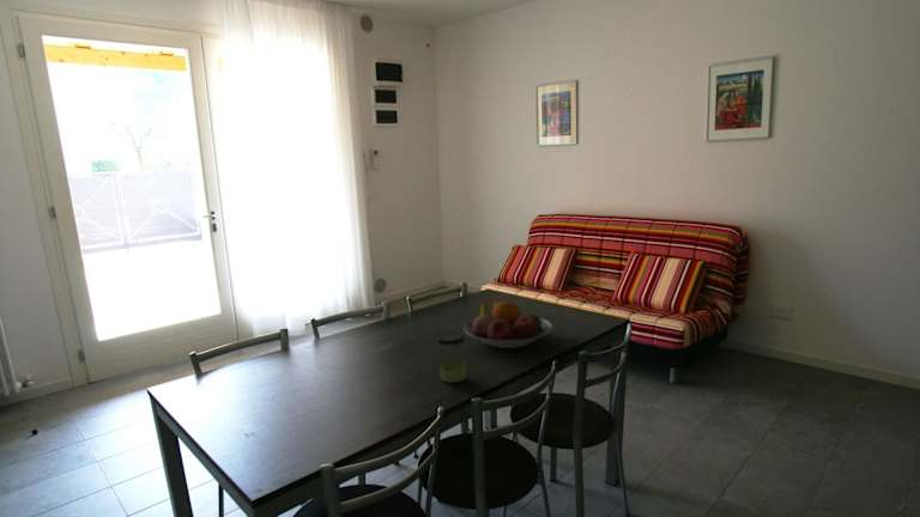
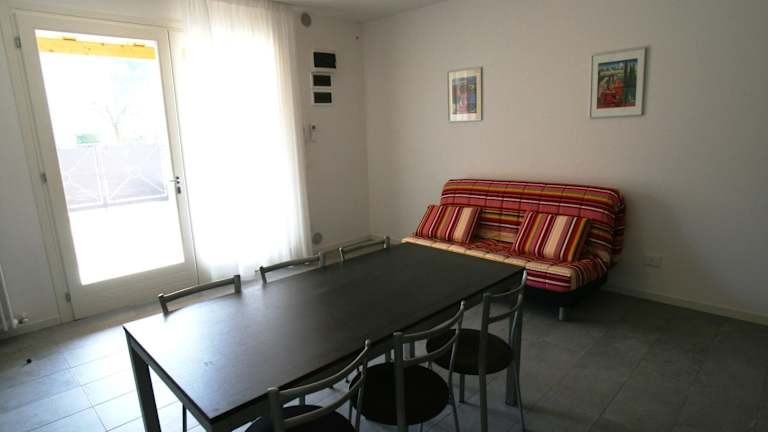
- jar (452, 359)
- fruit bowl (507, 322)
